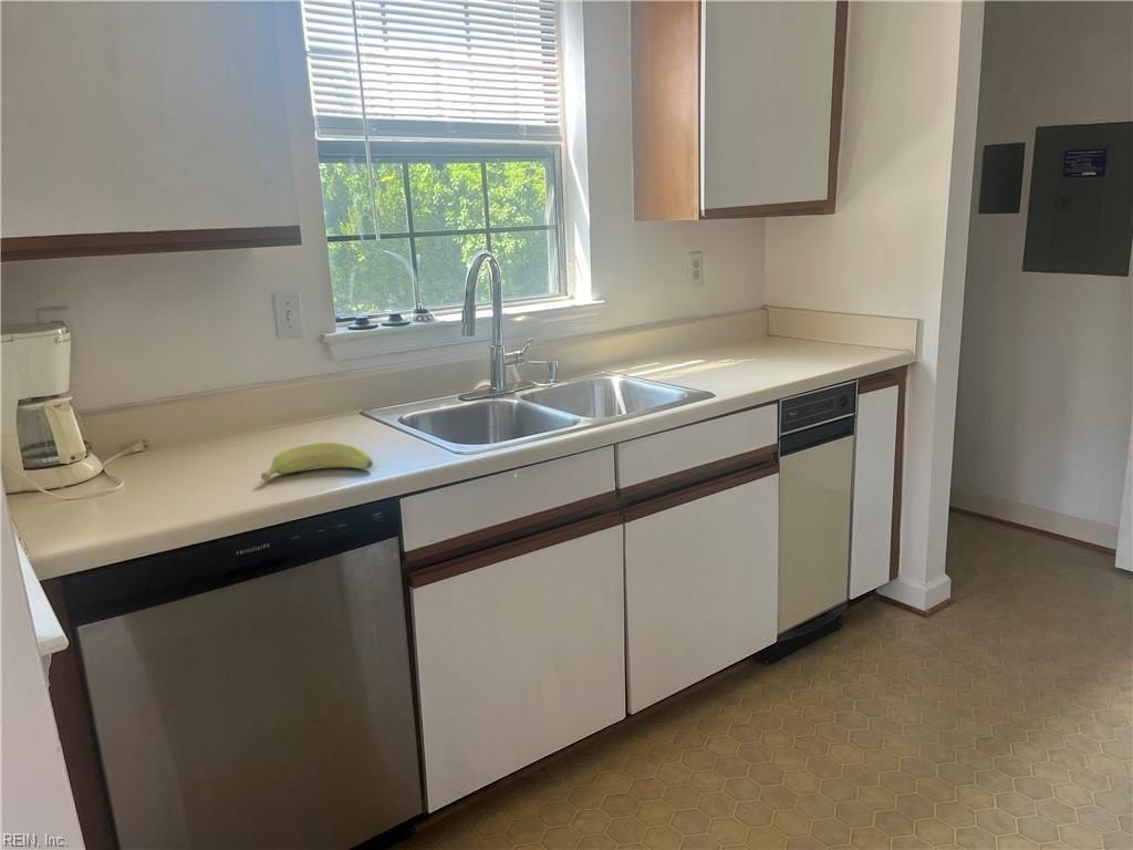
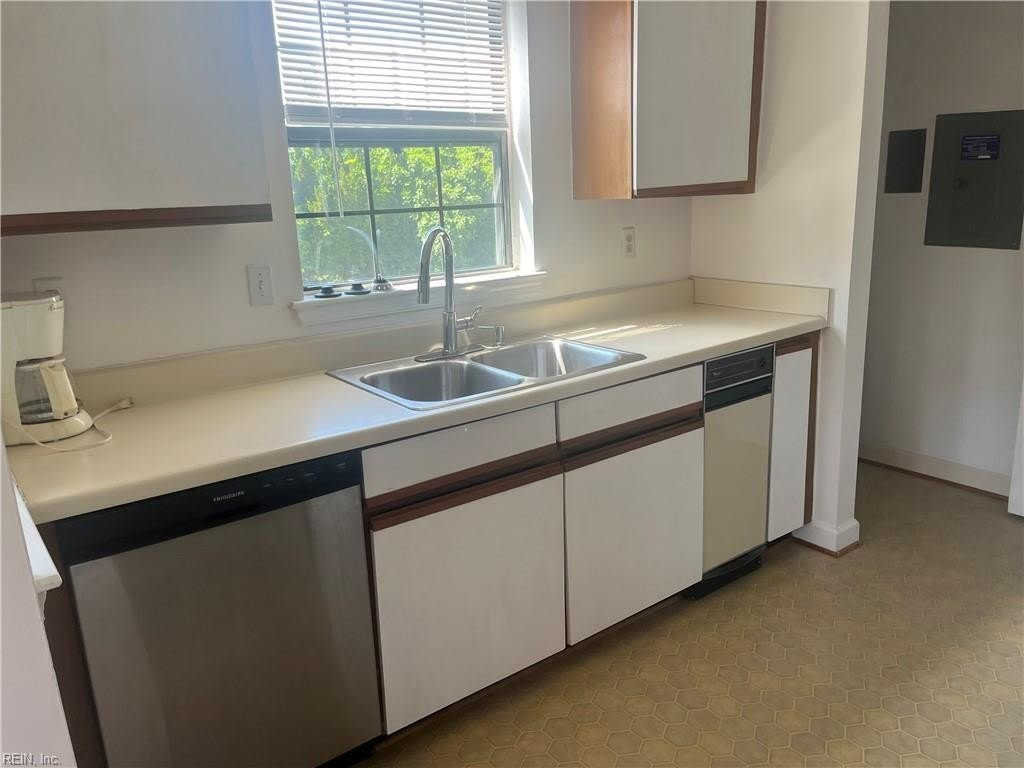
- banana (313, 460)
